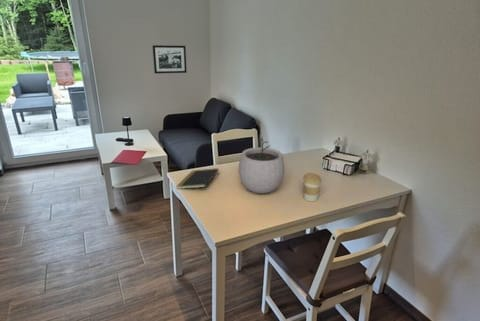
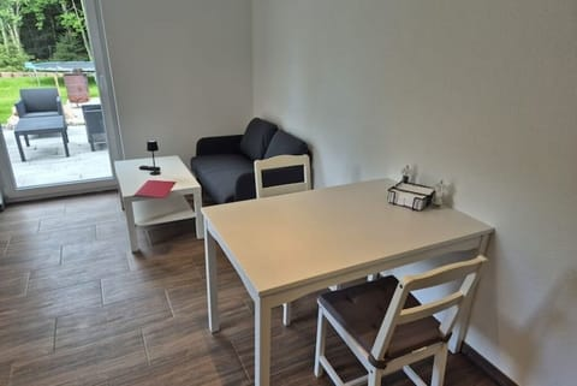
- picture frame (170, 59)
- plant pot (261, 164)
- notepad (198, 178)
- coffee cup (311, 186)
